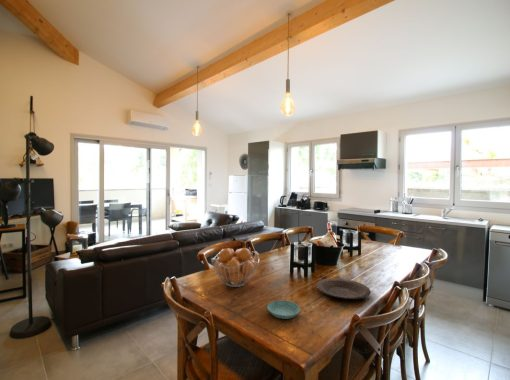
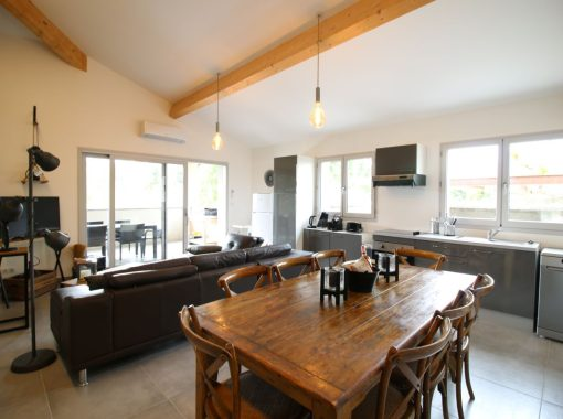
- saucer (283, 310)
- plate (342, 289)
- fruit basket (235, 265)
